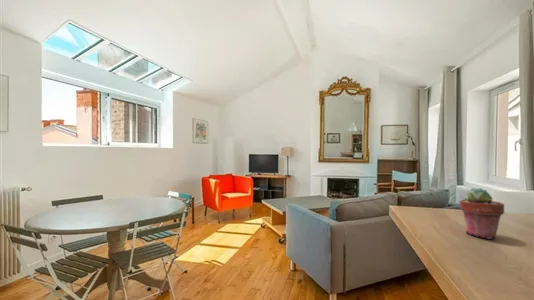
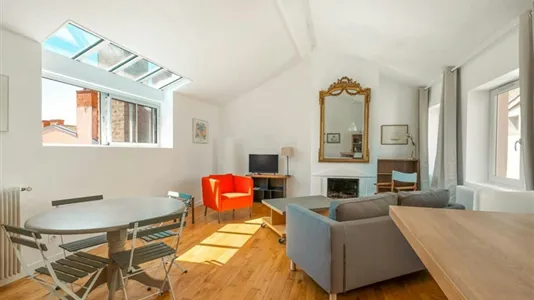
- potted succulent (480, 211)
